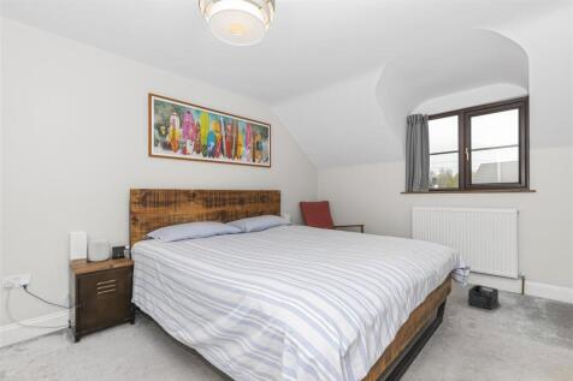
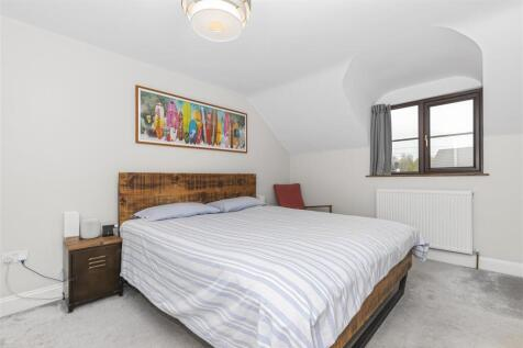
- storage bin (483, 296)
